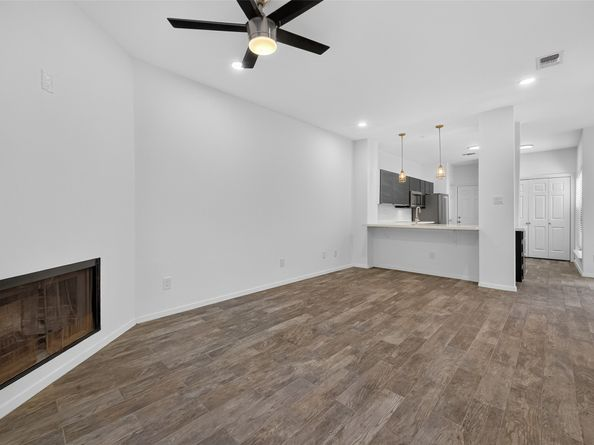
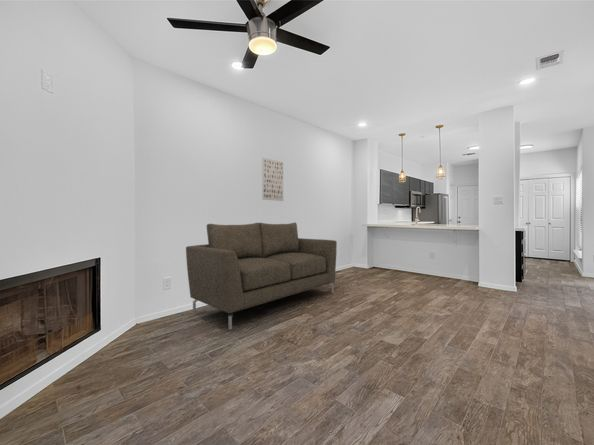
+ wall art (273, 180)
+ sofa (269, 262)
